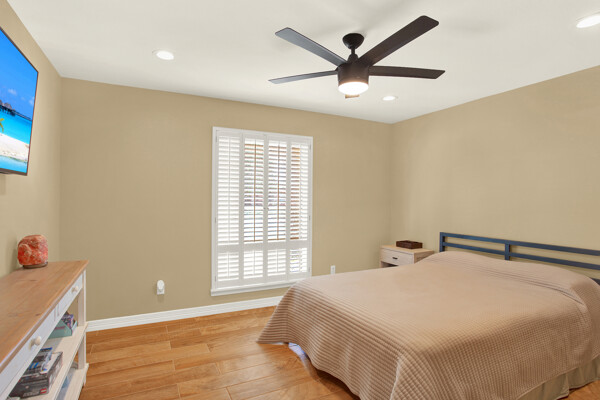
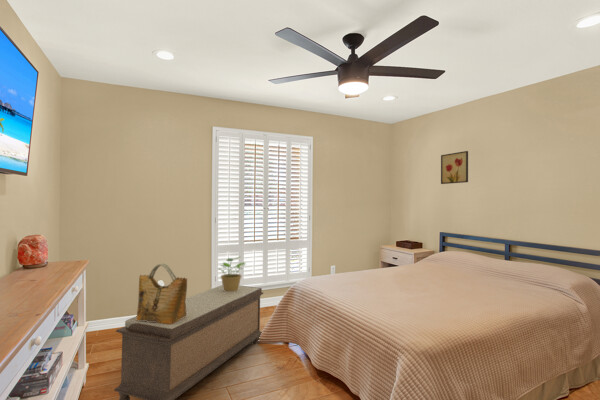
+ wall art (454, 168)
+ grocery bag (162, 290)
+ potted plant (229, 272)
+ bench (203, 334)
